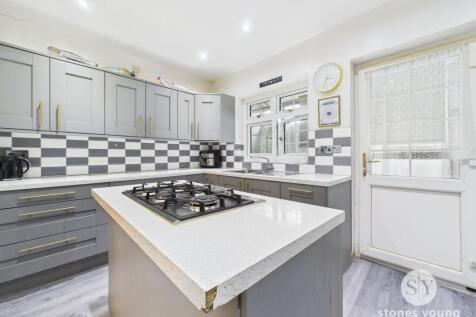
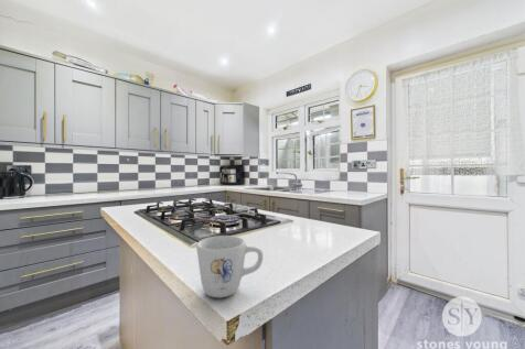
+ mug (231, 264)
